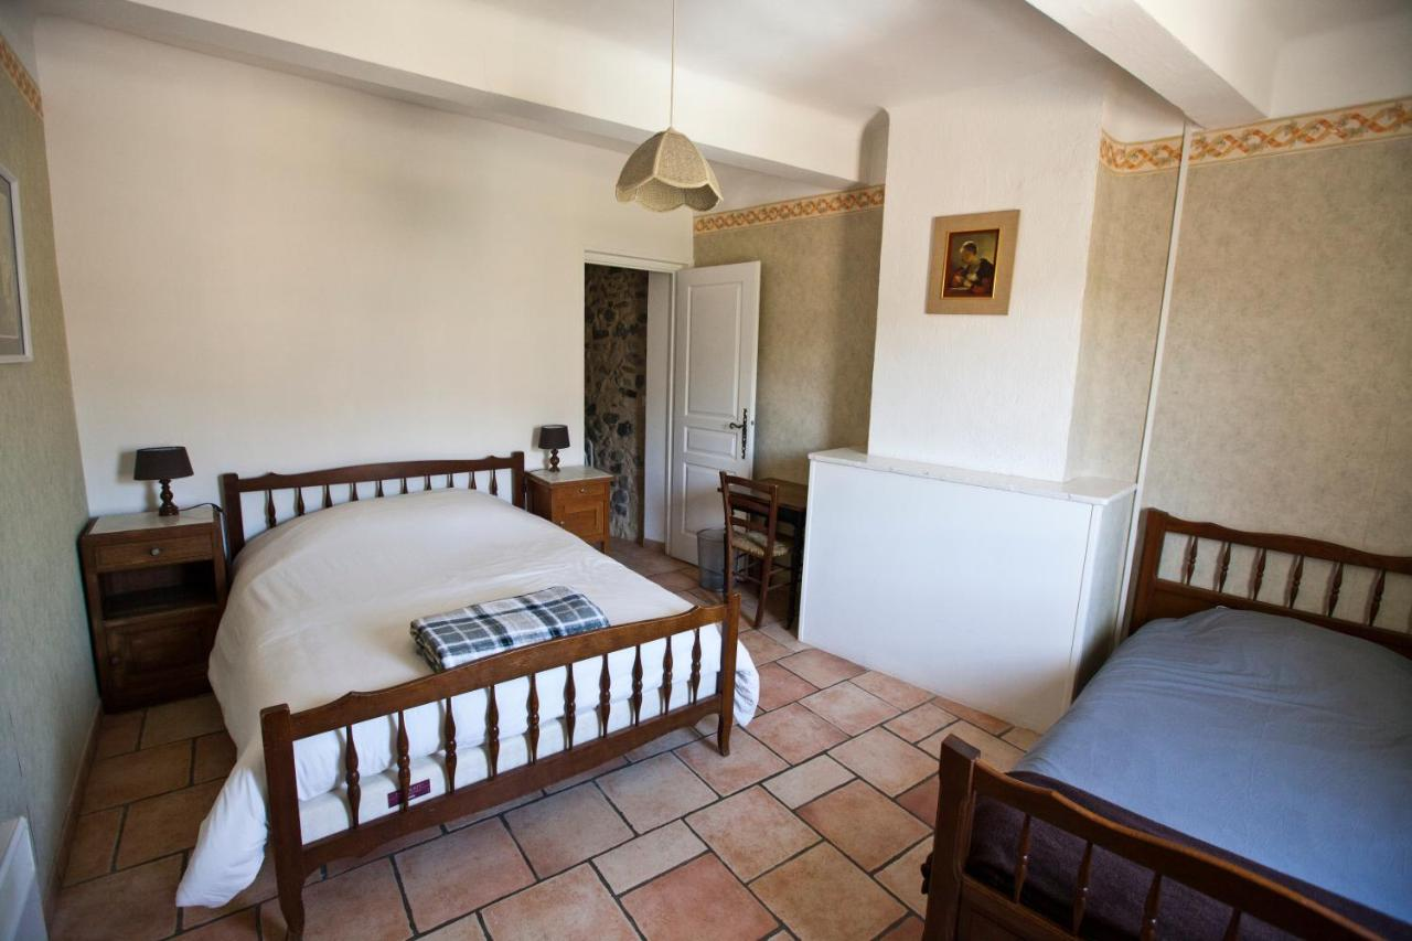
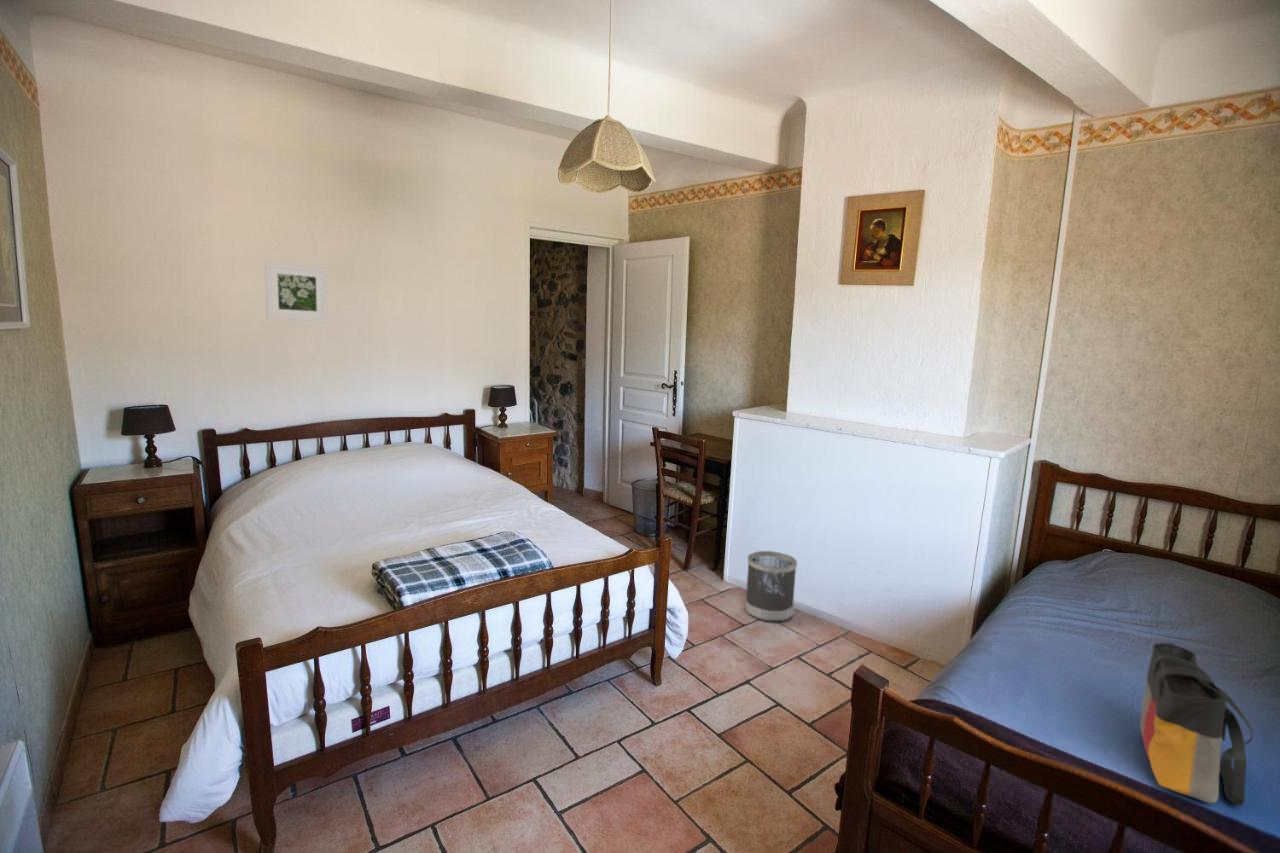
+ wastebasket (770, 584)
+ tote bag (1197, 720)
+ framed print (297, 292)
